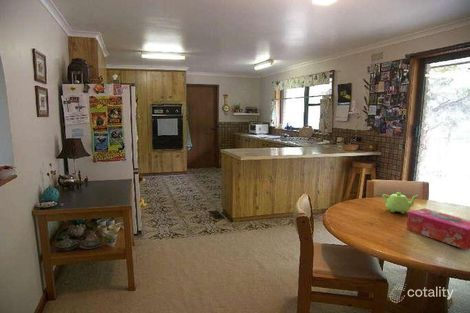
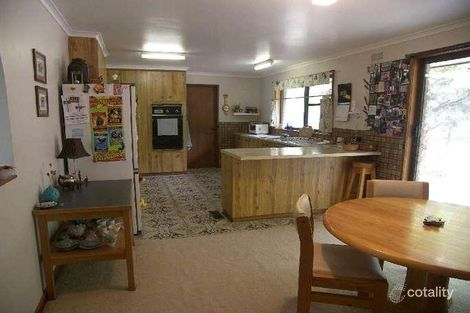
- teapot (399, 202)
- tissue box (443, 227)
